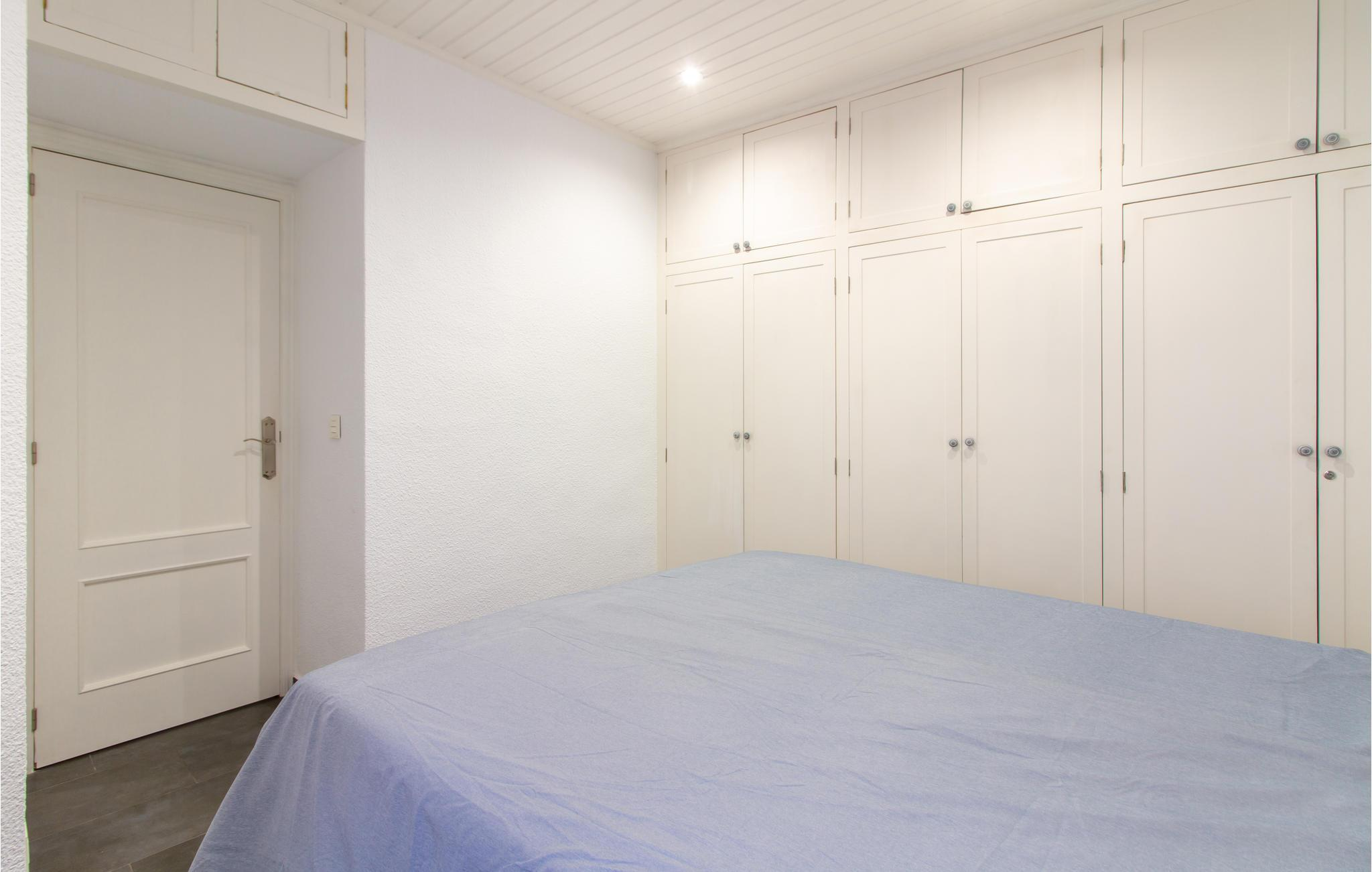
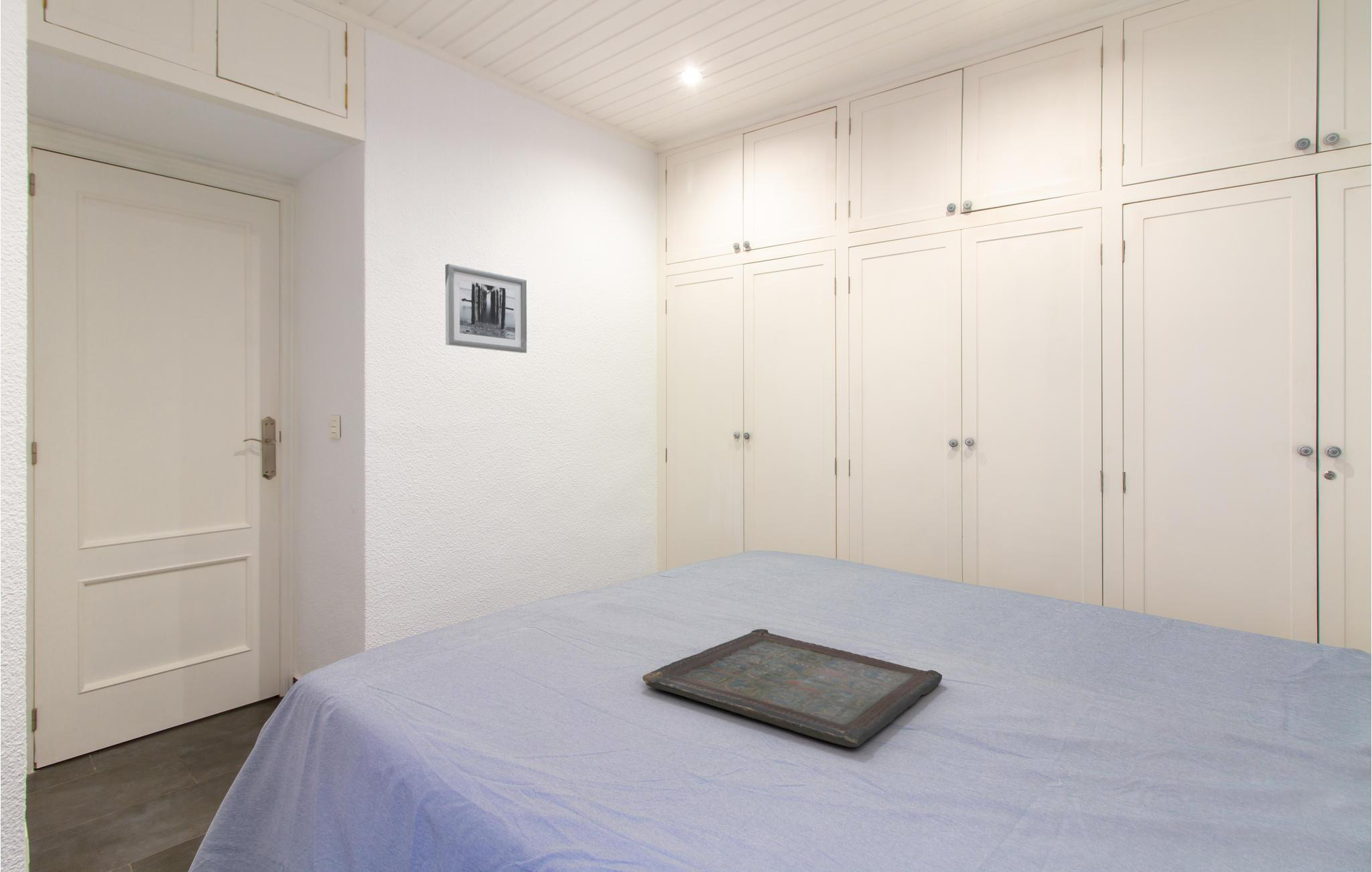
+ serving tray (793, 677)
+ wall art (488, 311)
